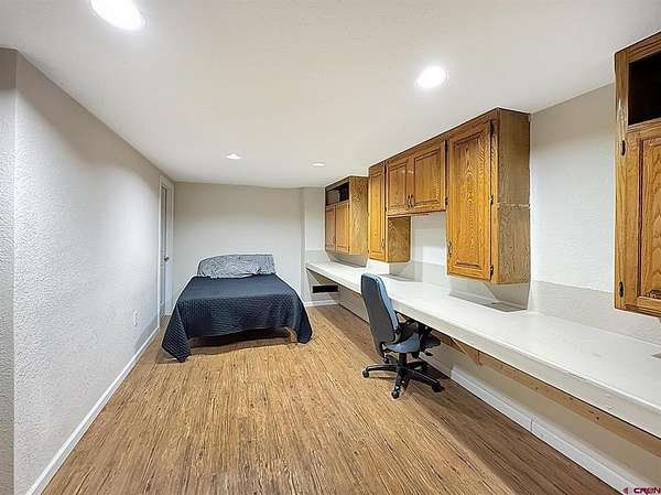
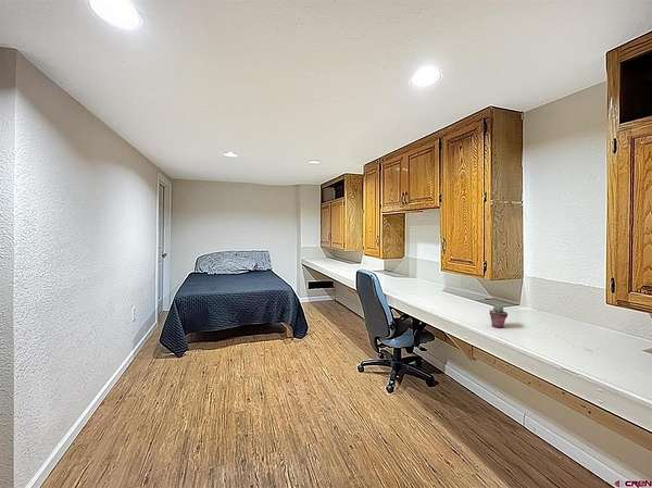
+ potted succulent (498, 315)
